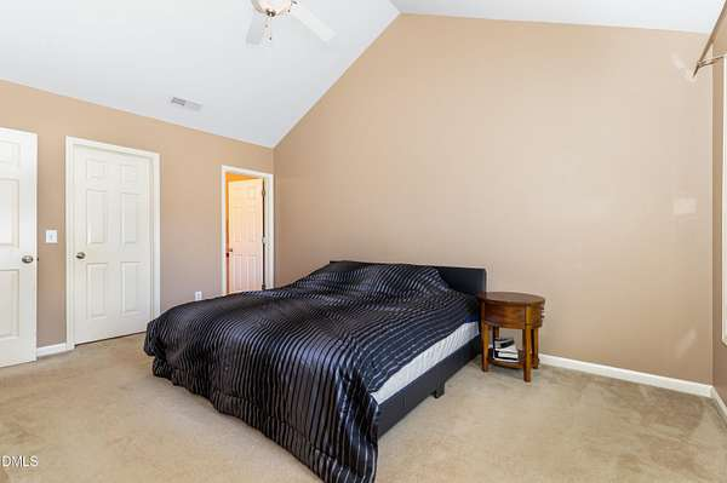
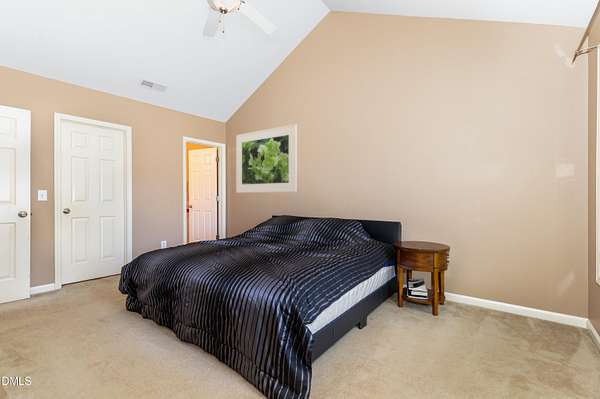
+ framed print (264, 161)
